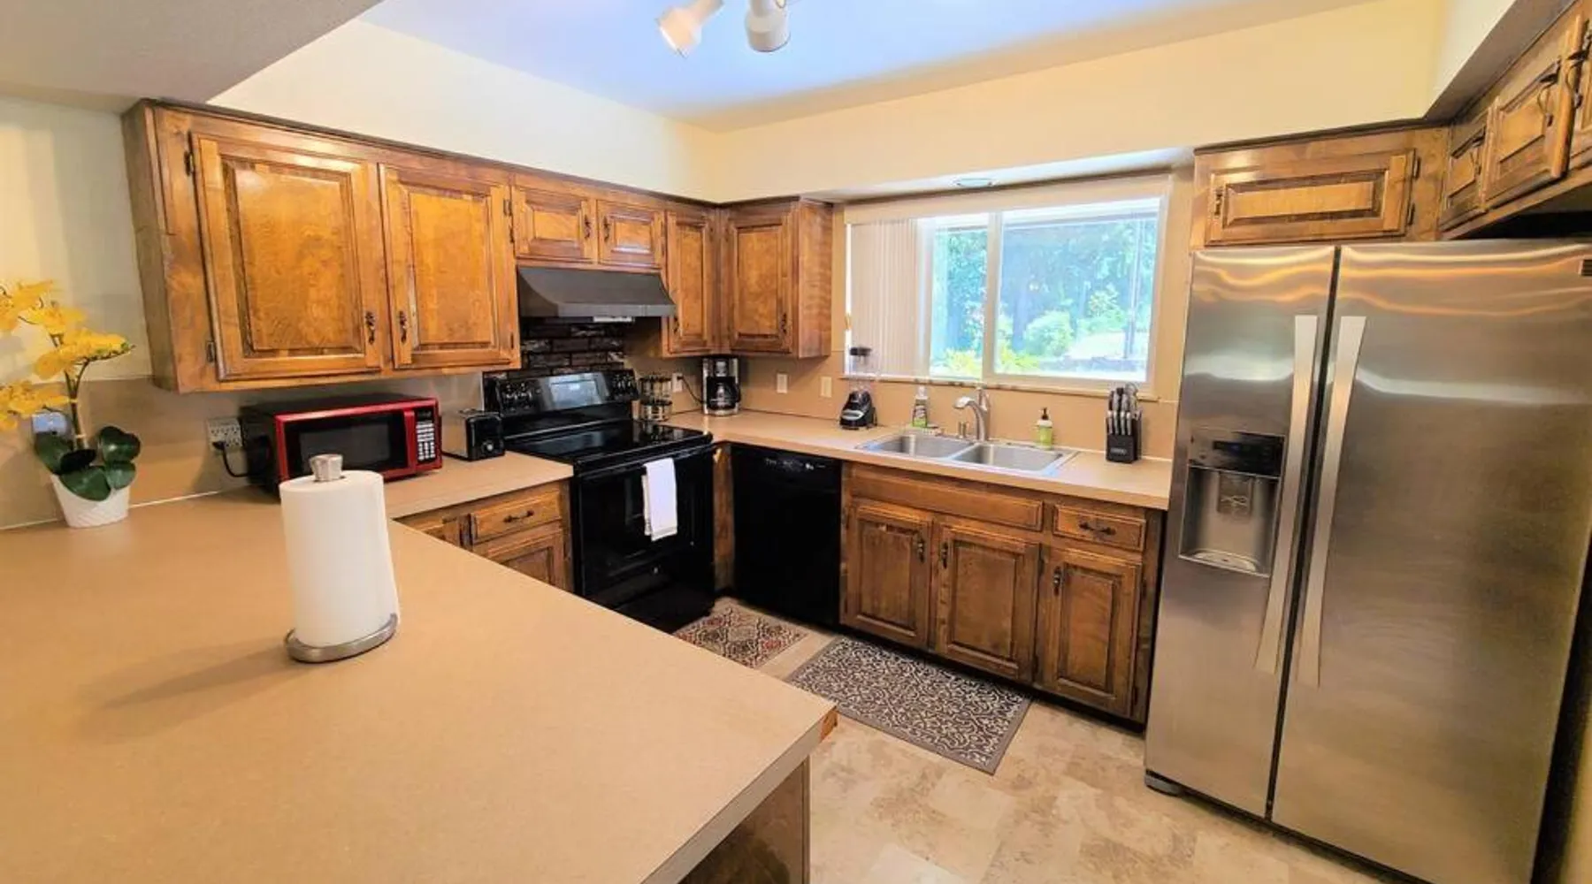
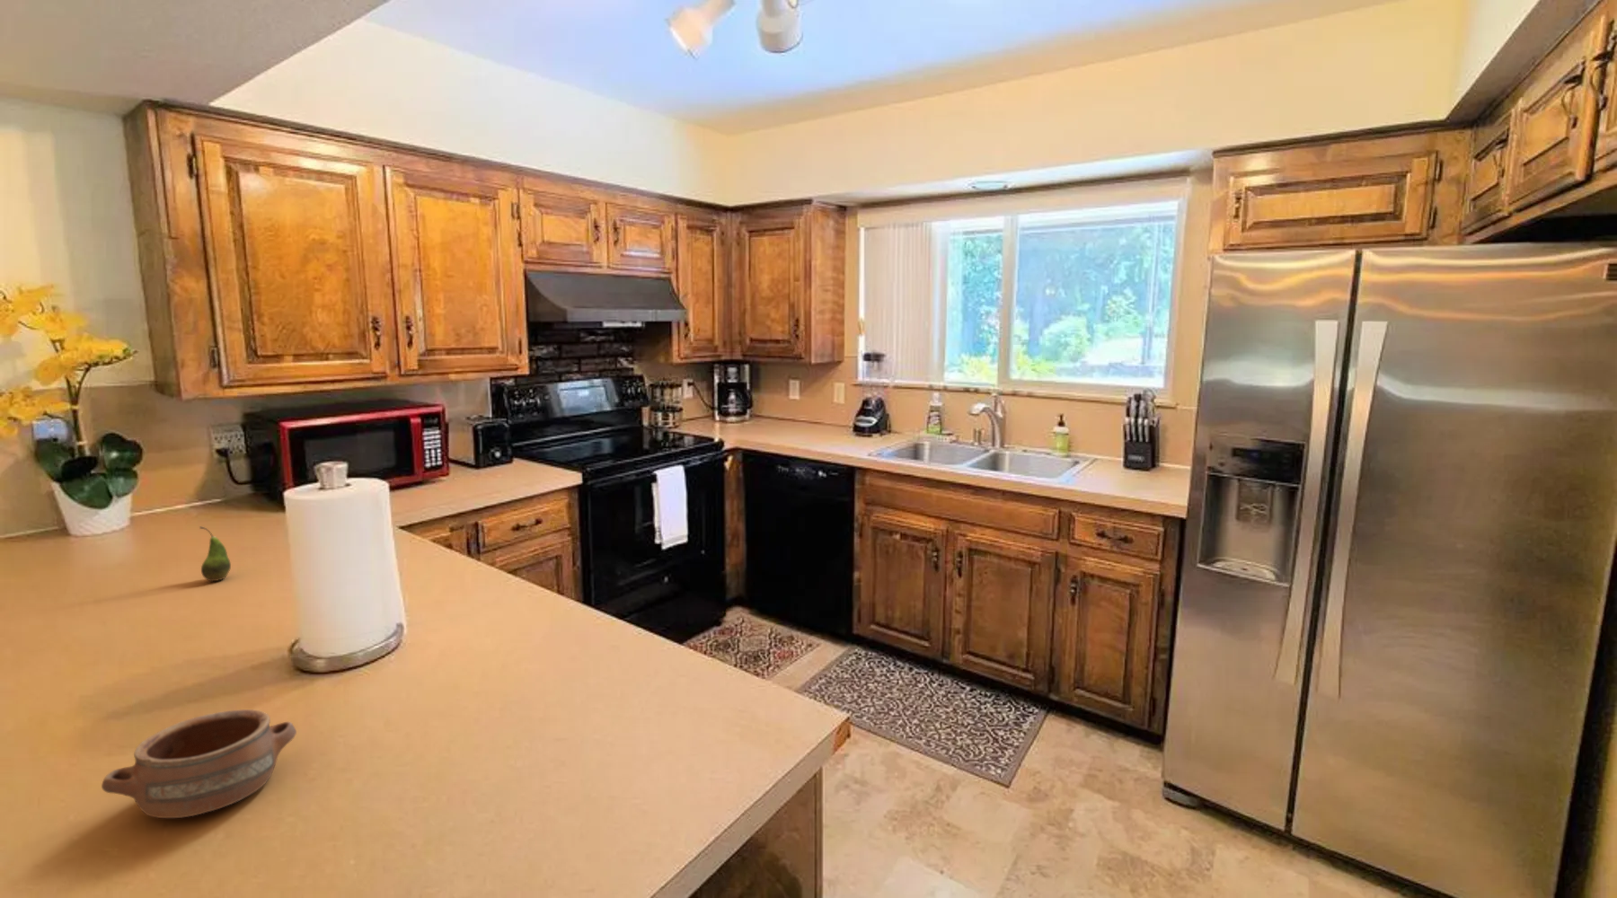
+ fruit (213, 553)
+ pottery (208, 763)
